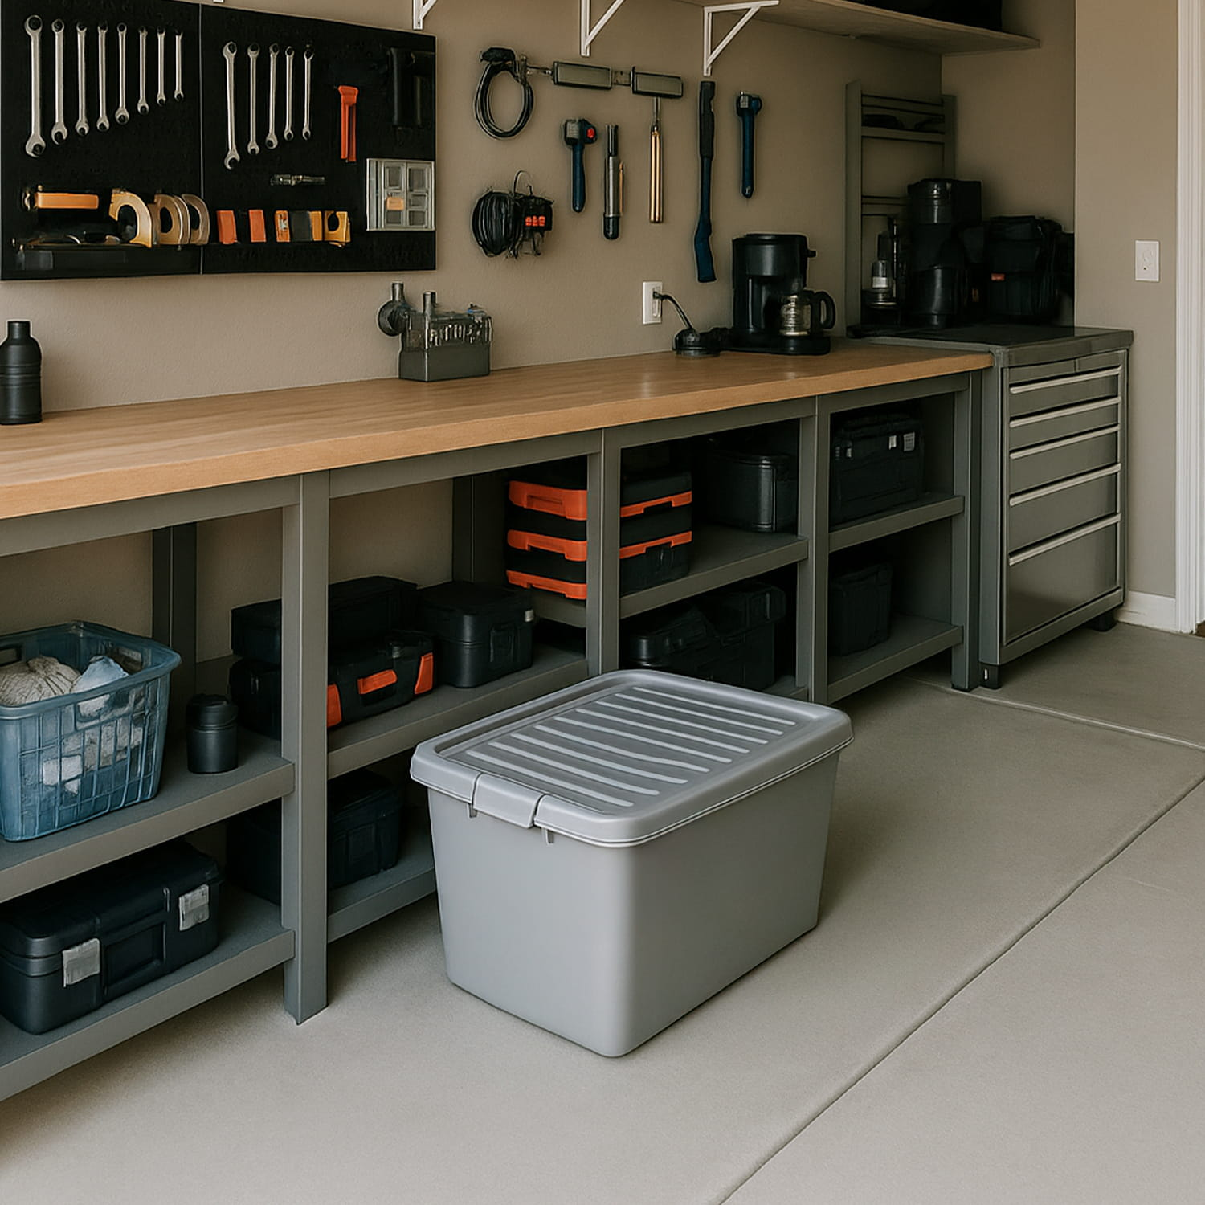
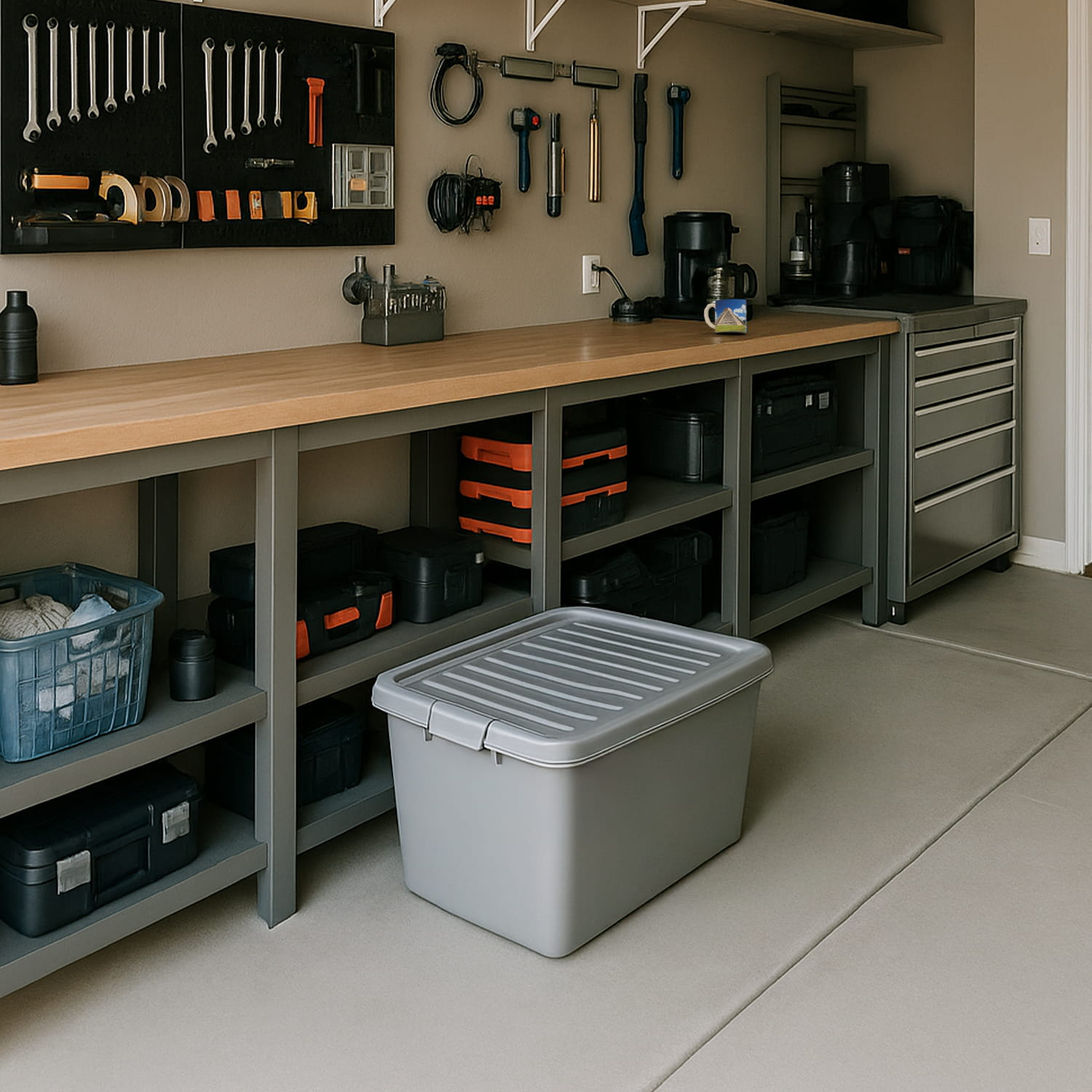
+ mug (724, 317)
